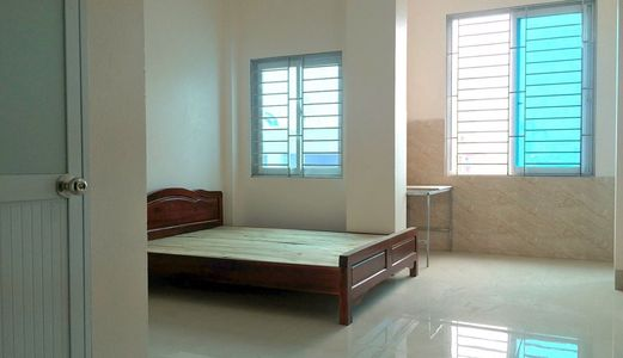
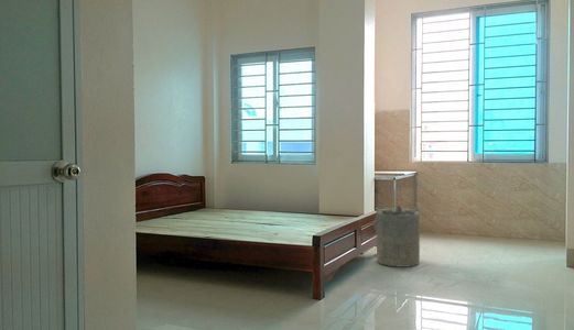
+ laundry hamper (396, 233)
